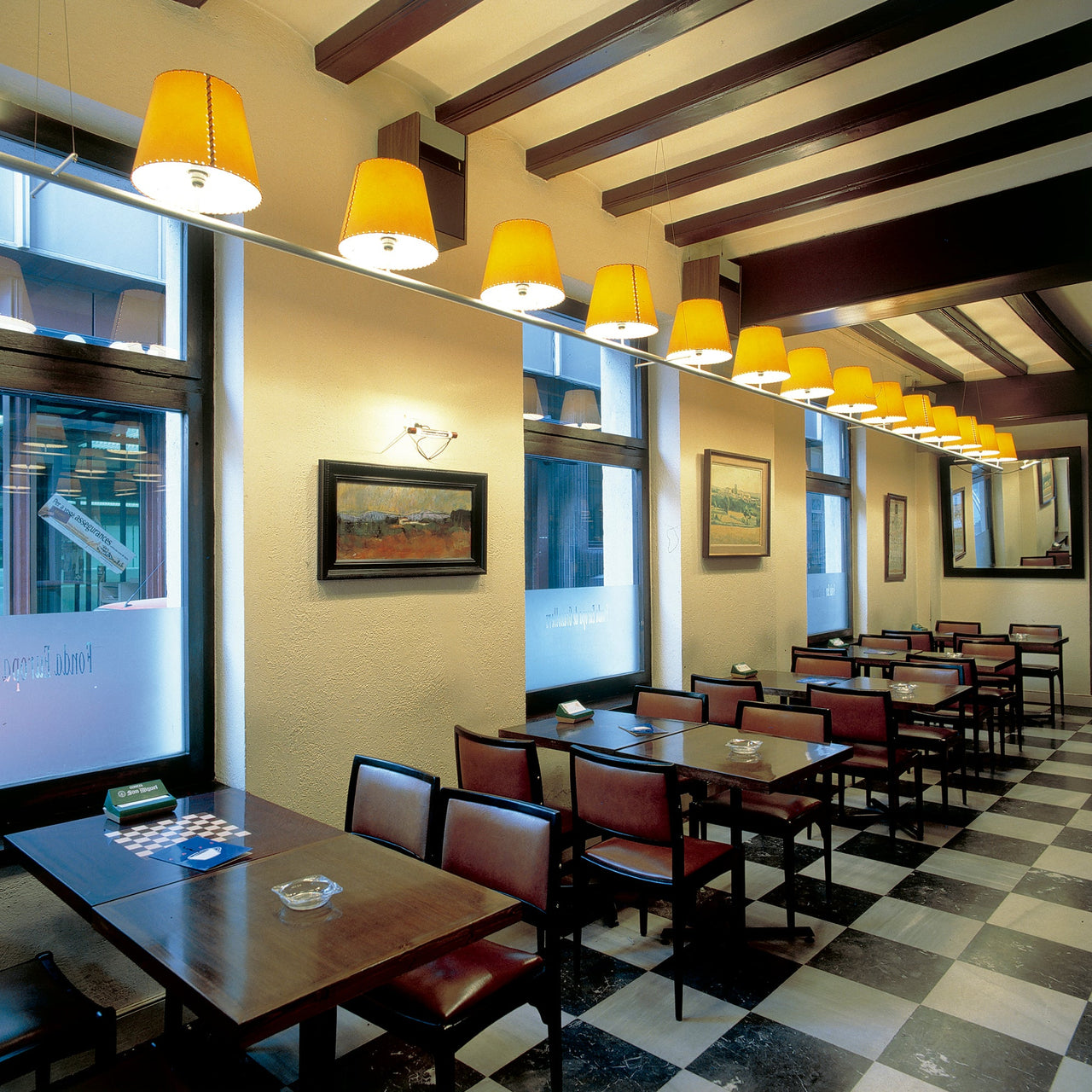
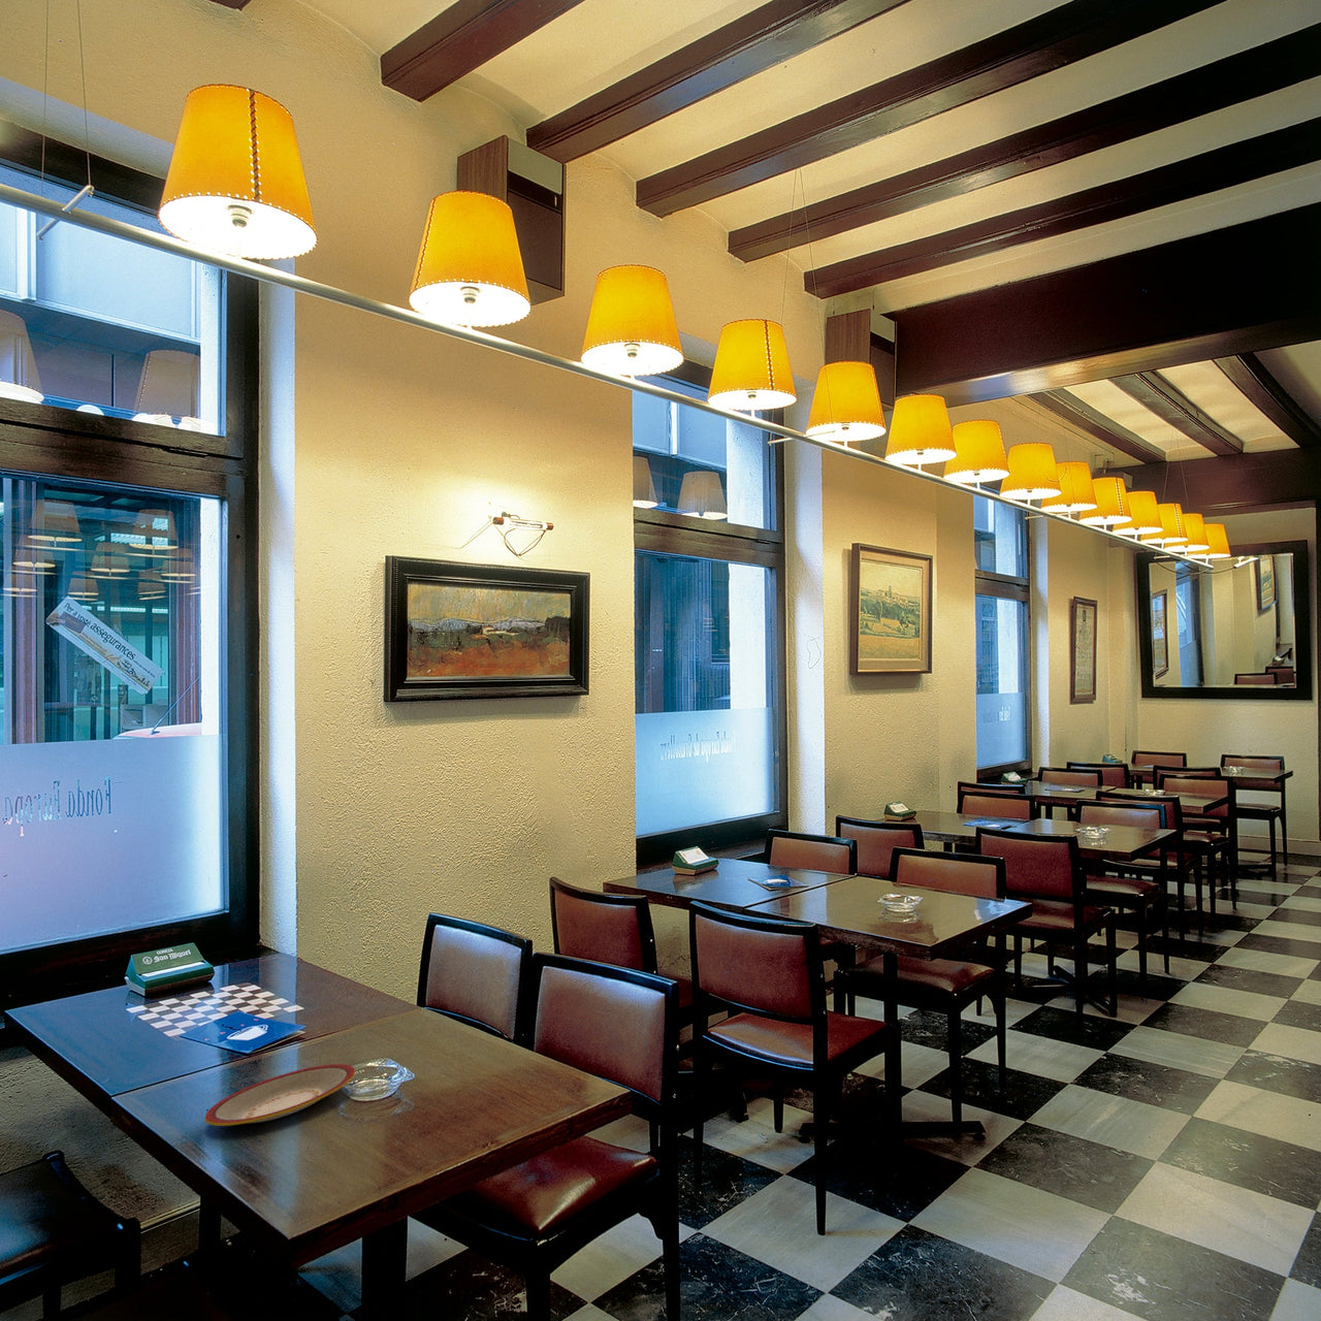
+ plate (284, 1098)
